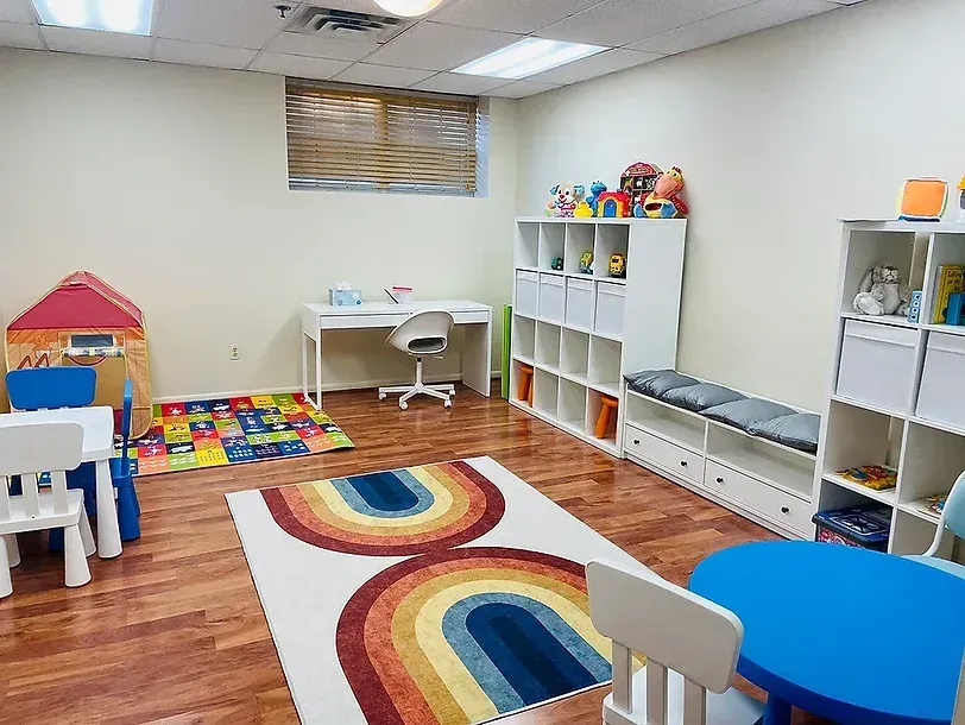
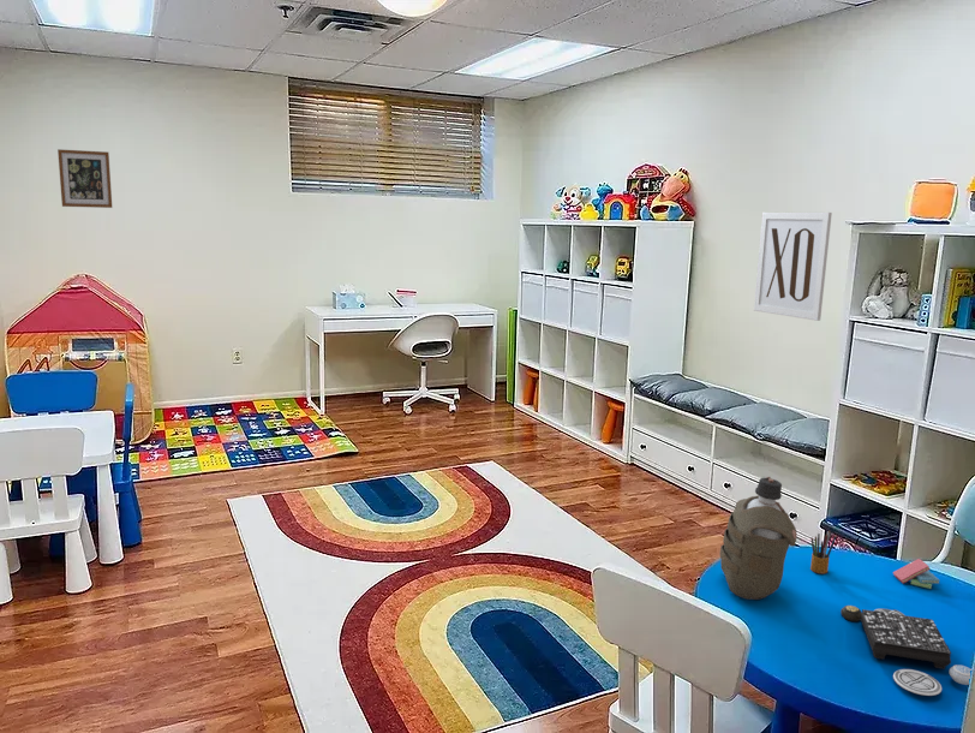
+ board game (903, 638)
+ pencil box (821, 552)
+ wall art (790, 264)
+ wall art (85, 179)
+ water bottle (758, 534)
+ sticky notes (916, 570)
